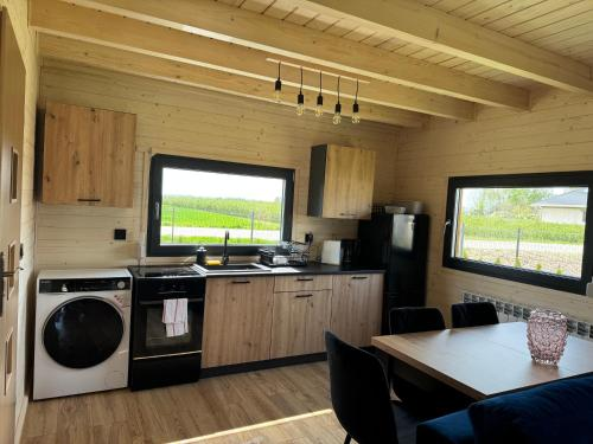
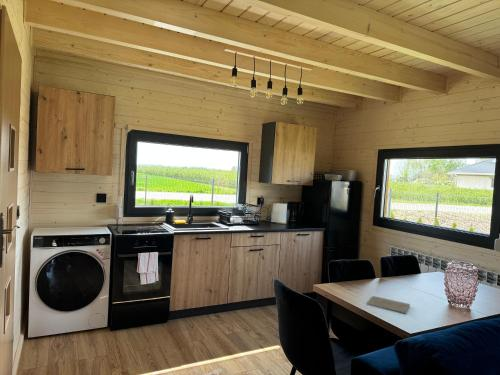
+ notepad (388, 304)
